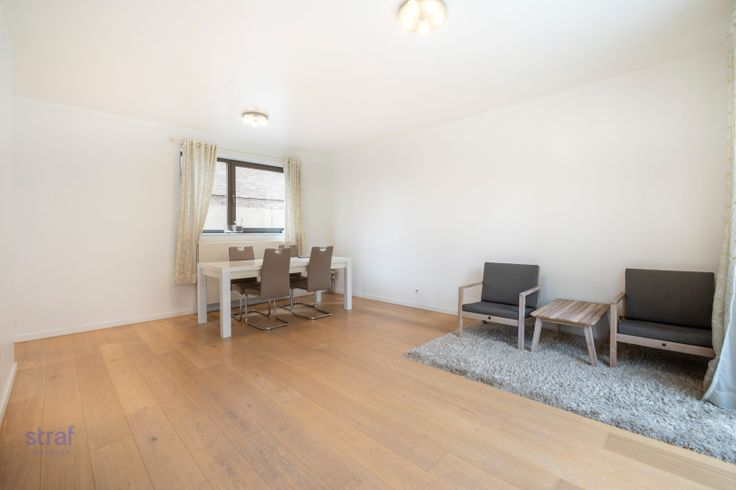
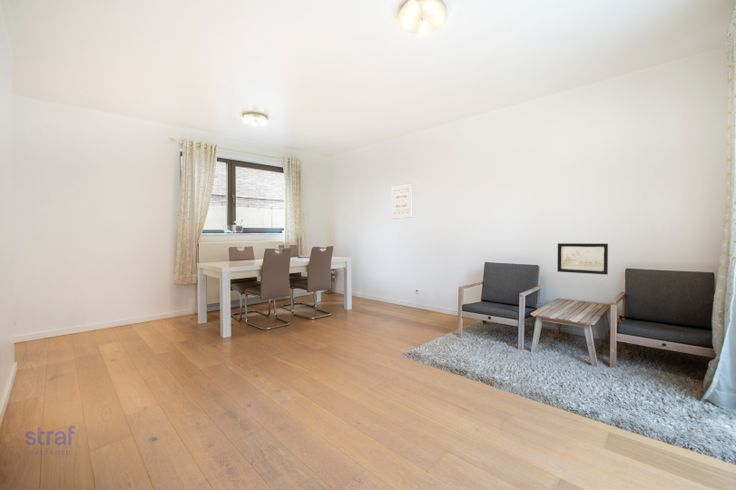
+ wall art (581, 258)
+ wall art (401, 201)
